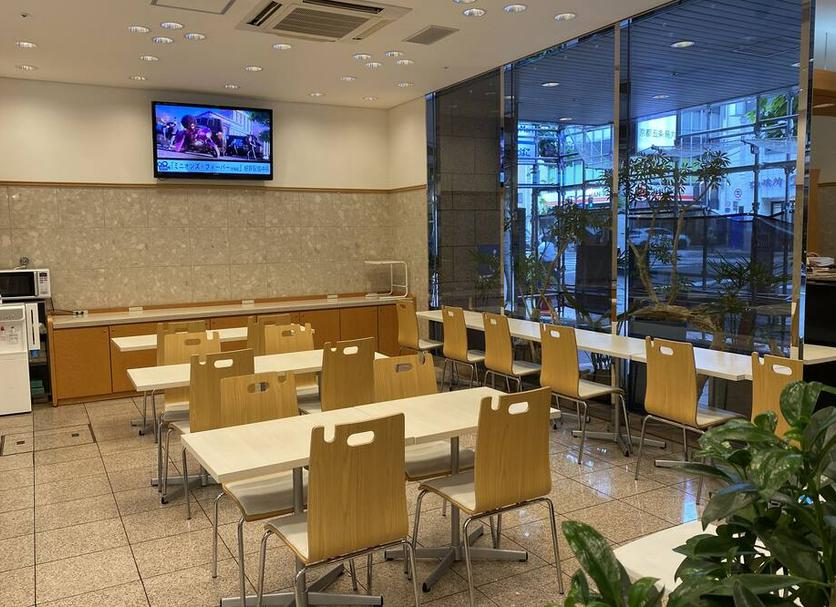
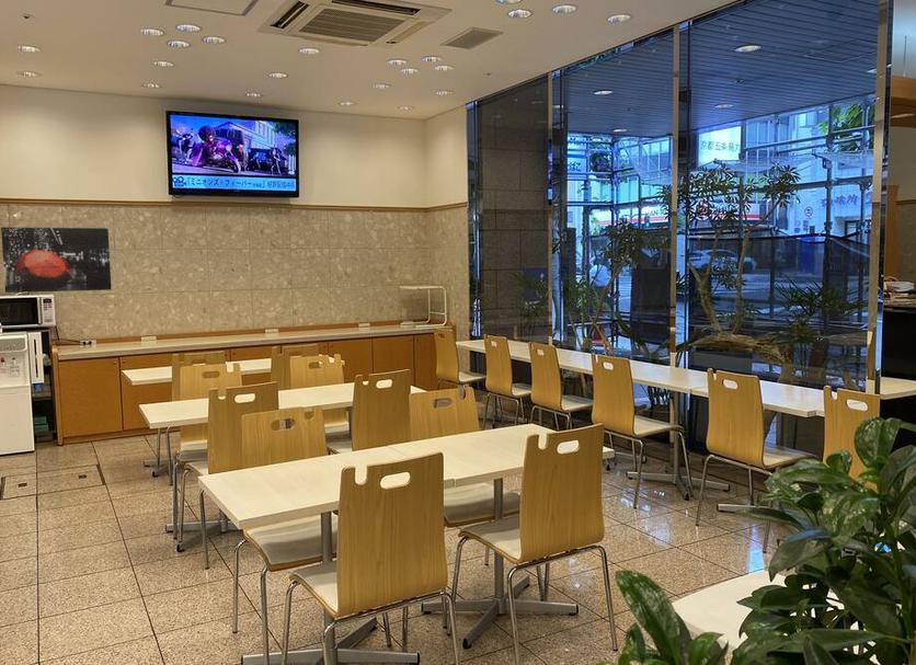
+ wall art (57, 260)
